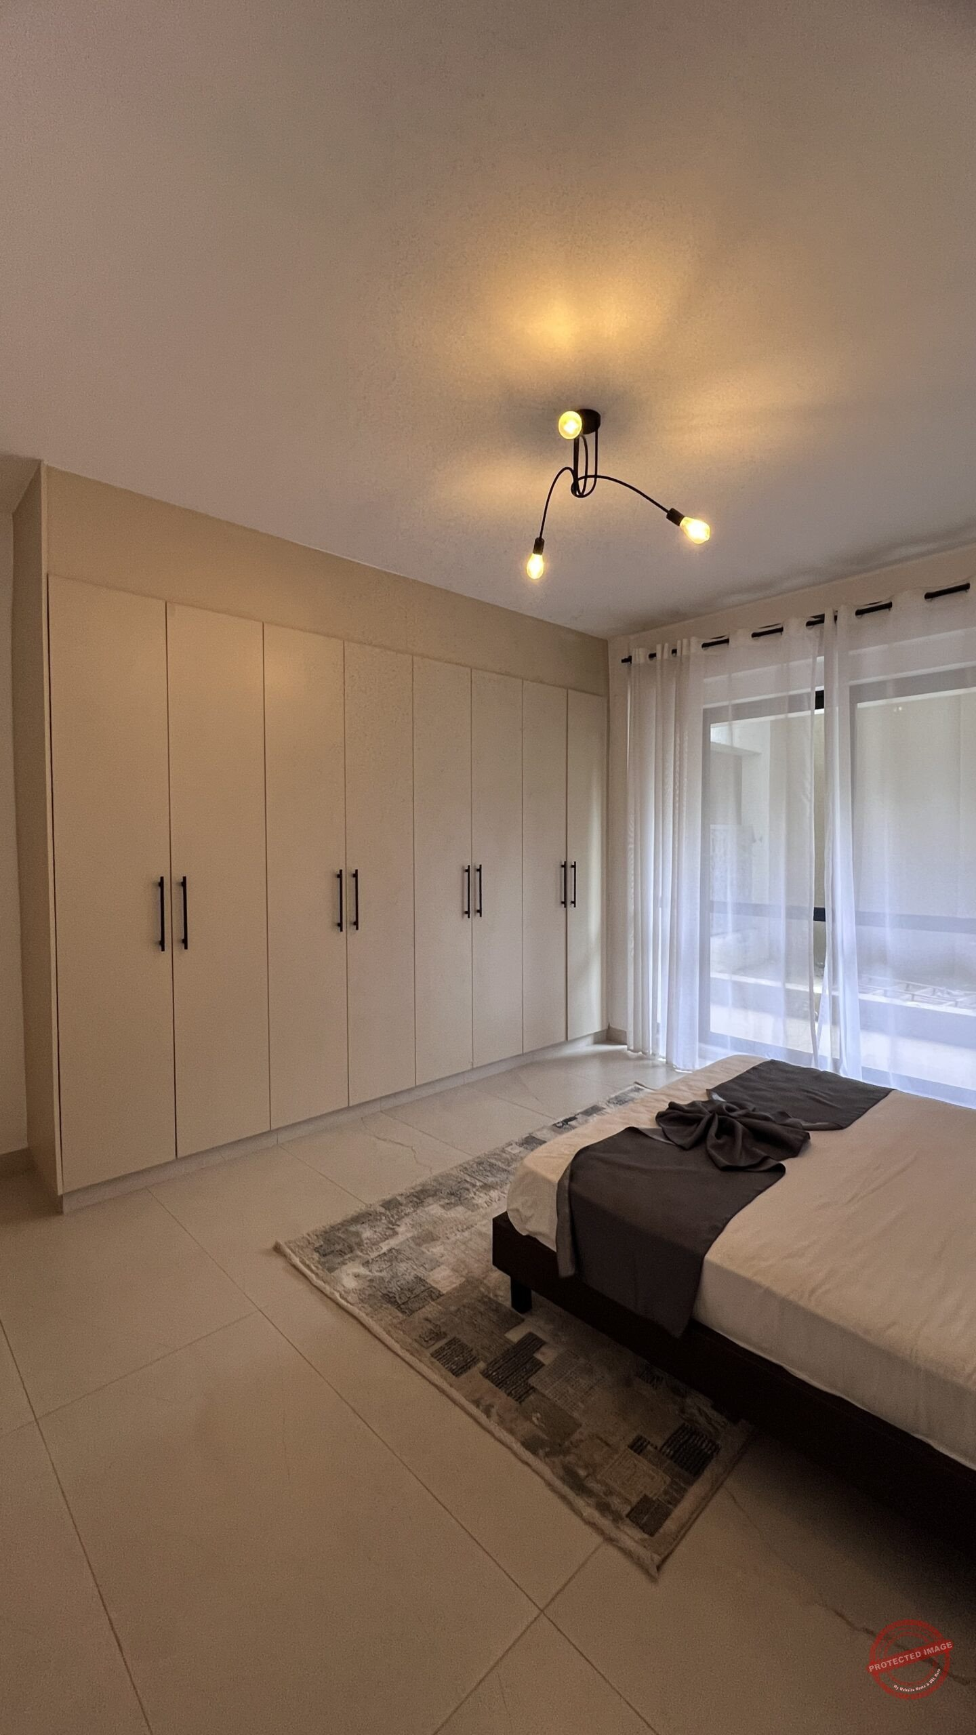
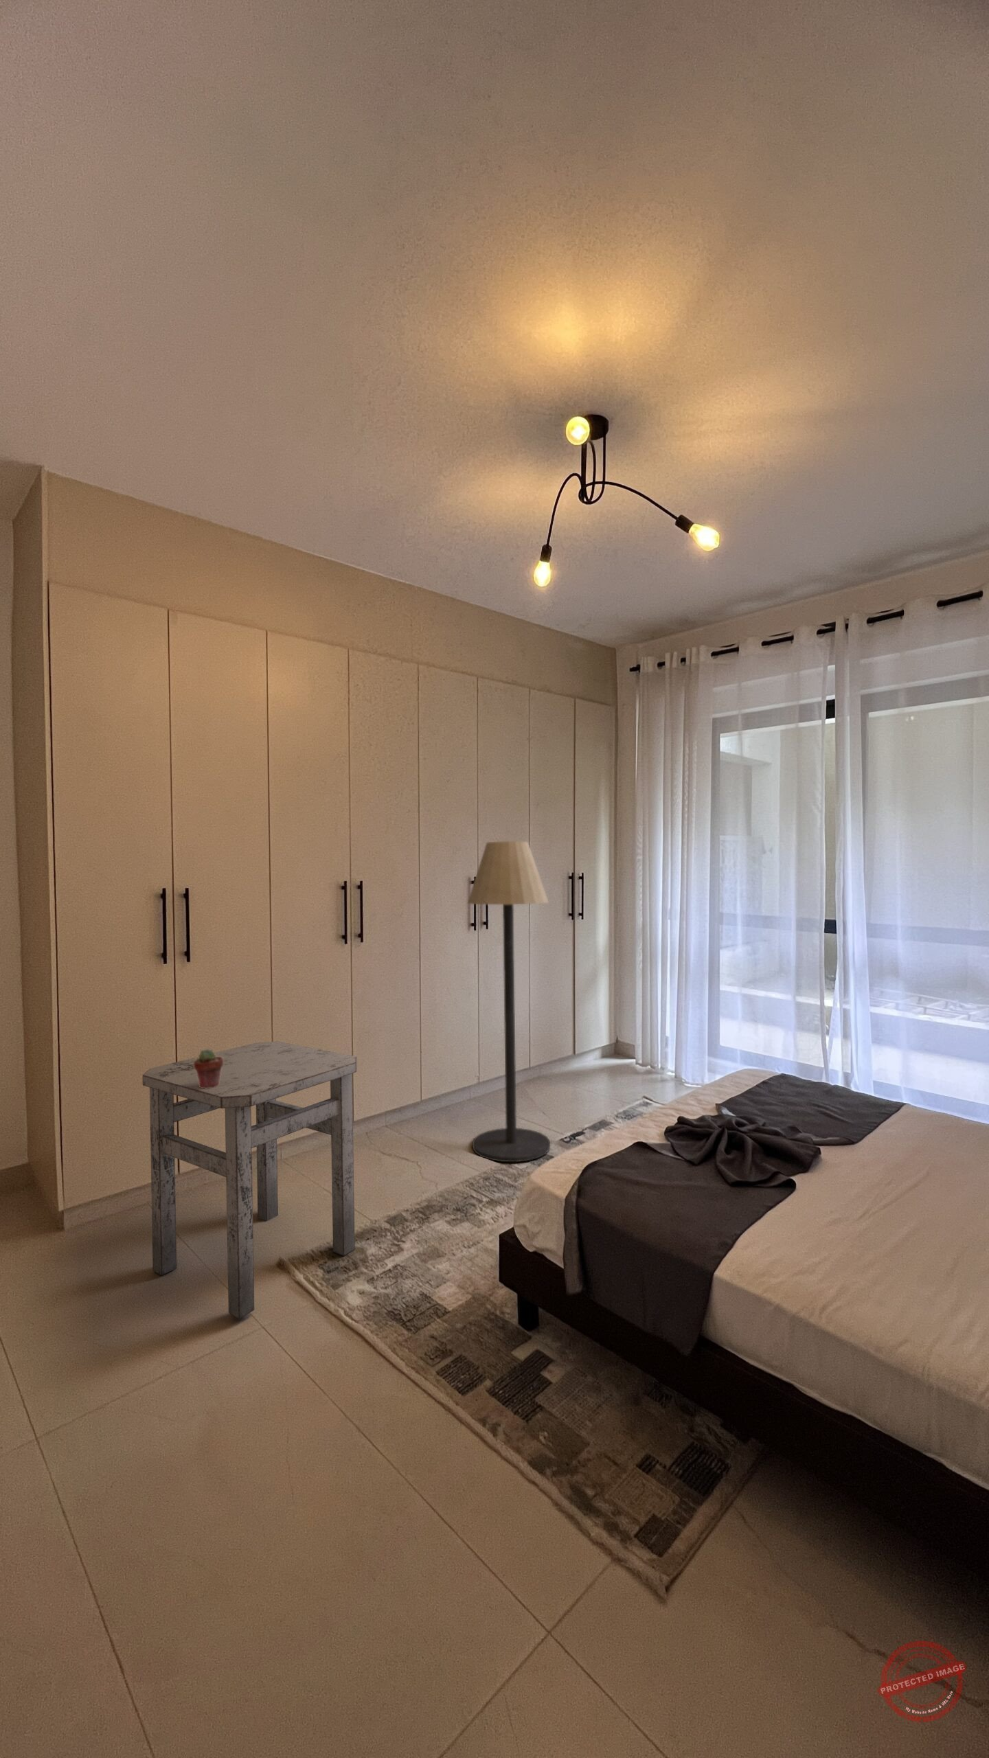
+ potted succulent (208, 1066)
+ side table (257, 1163)
+ floor lamp (508, 995)
